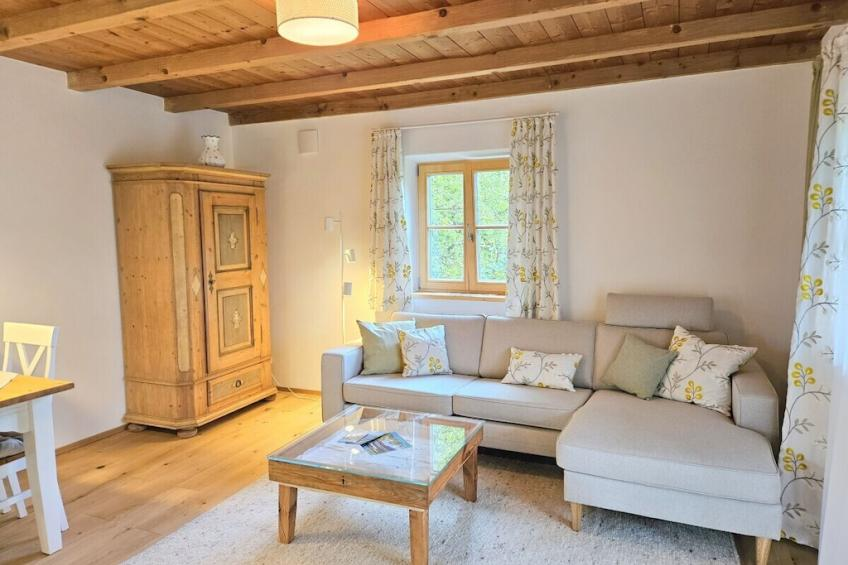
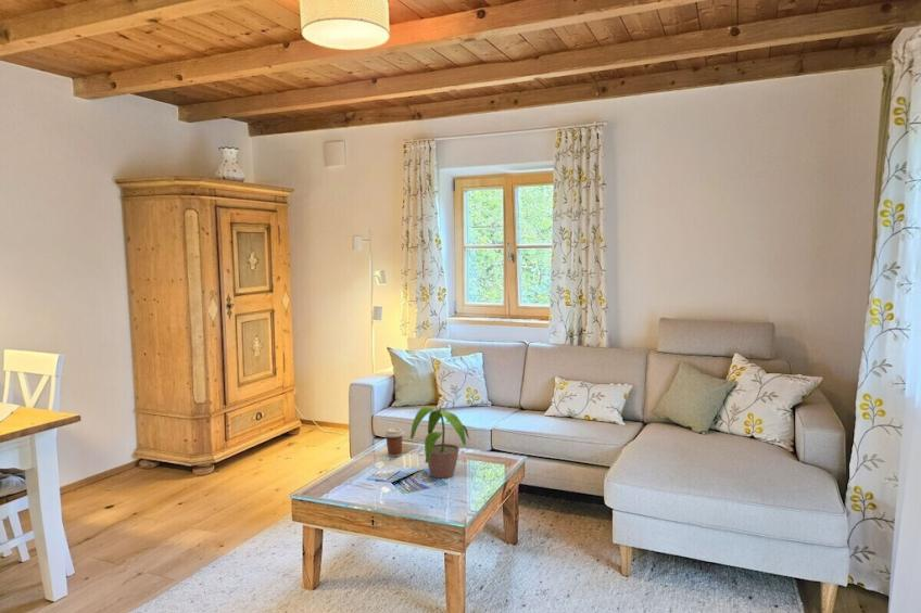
+ potted plant (442, 439)
+ coffee cup (394, 442)
